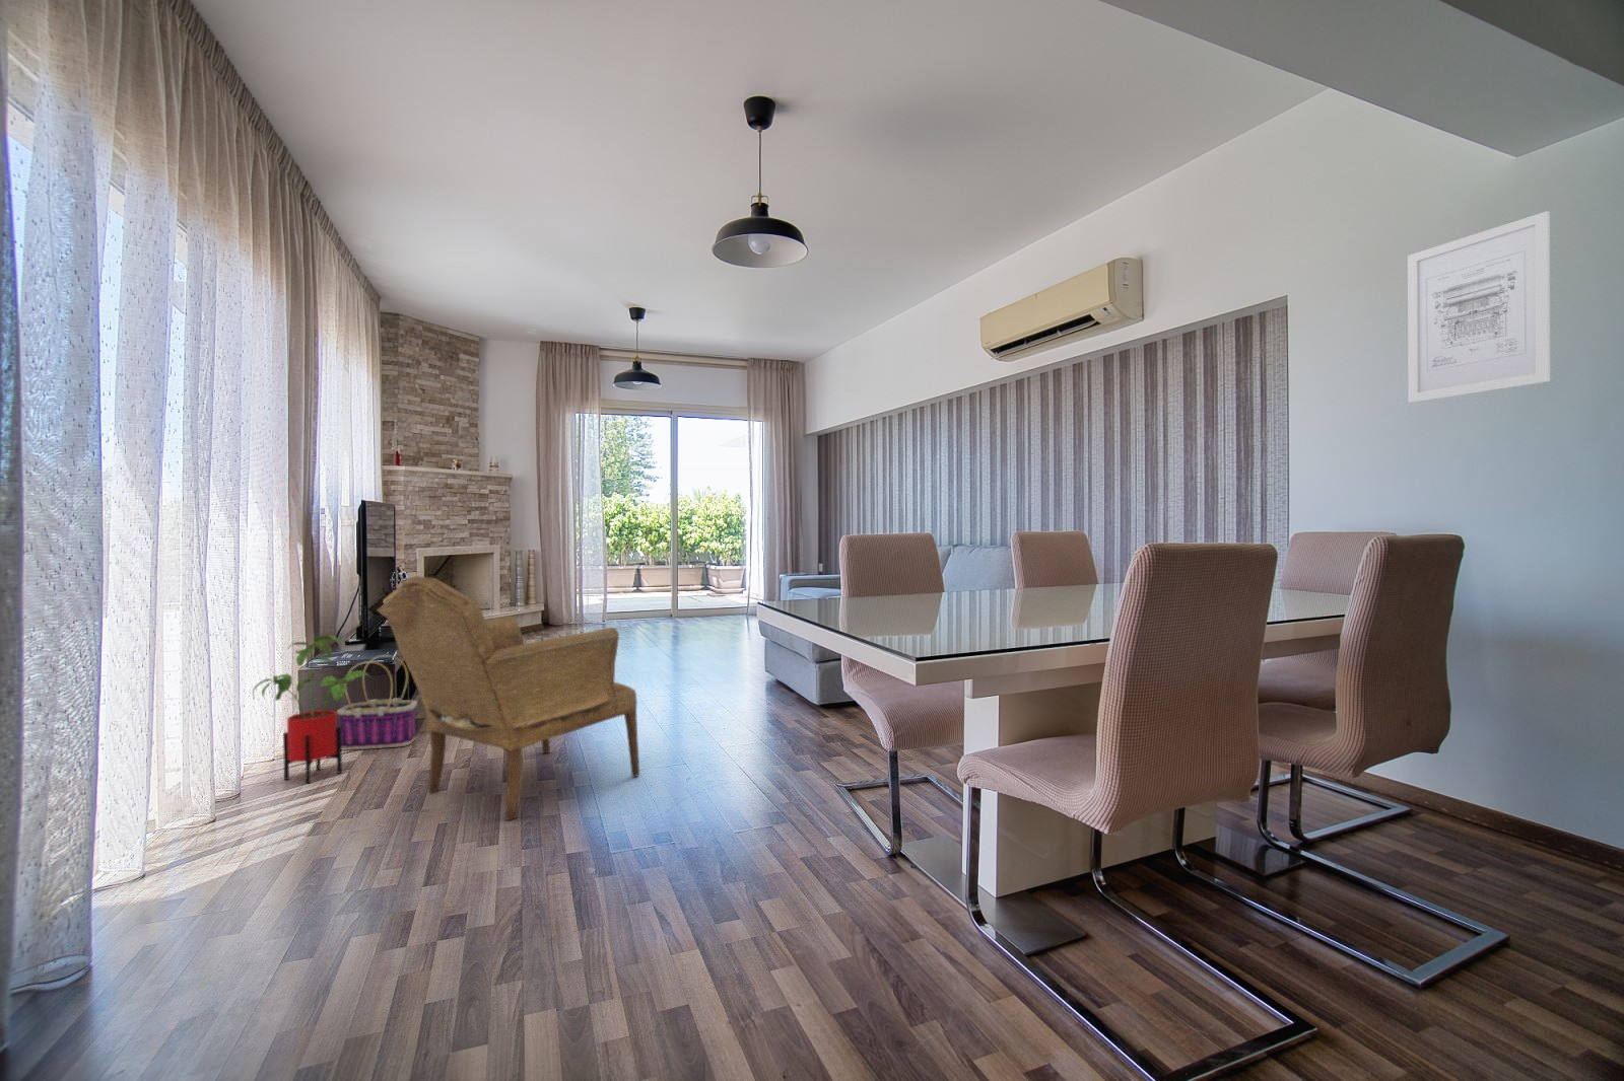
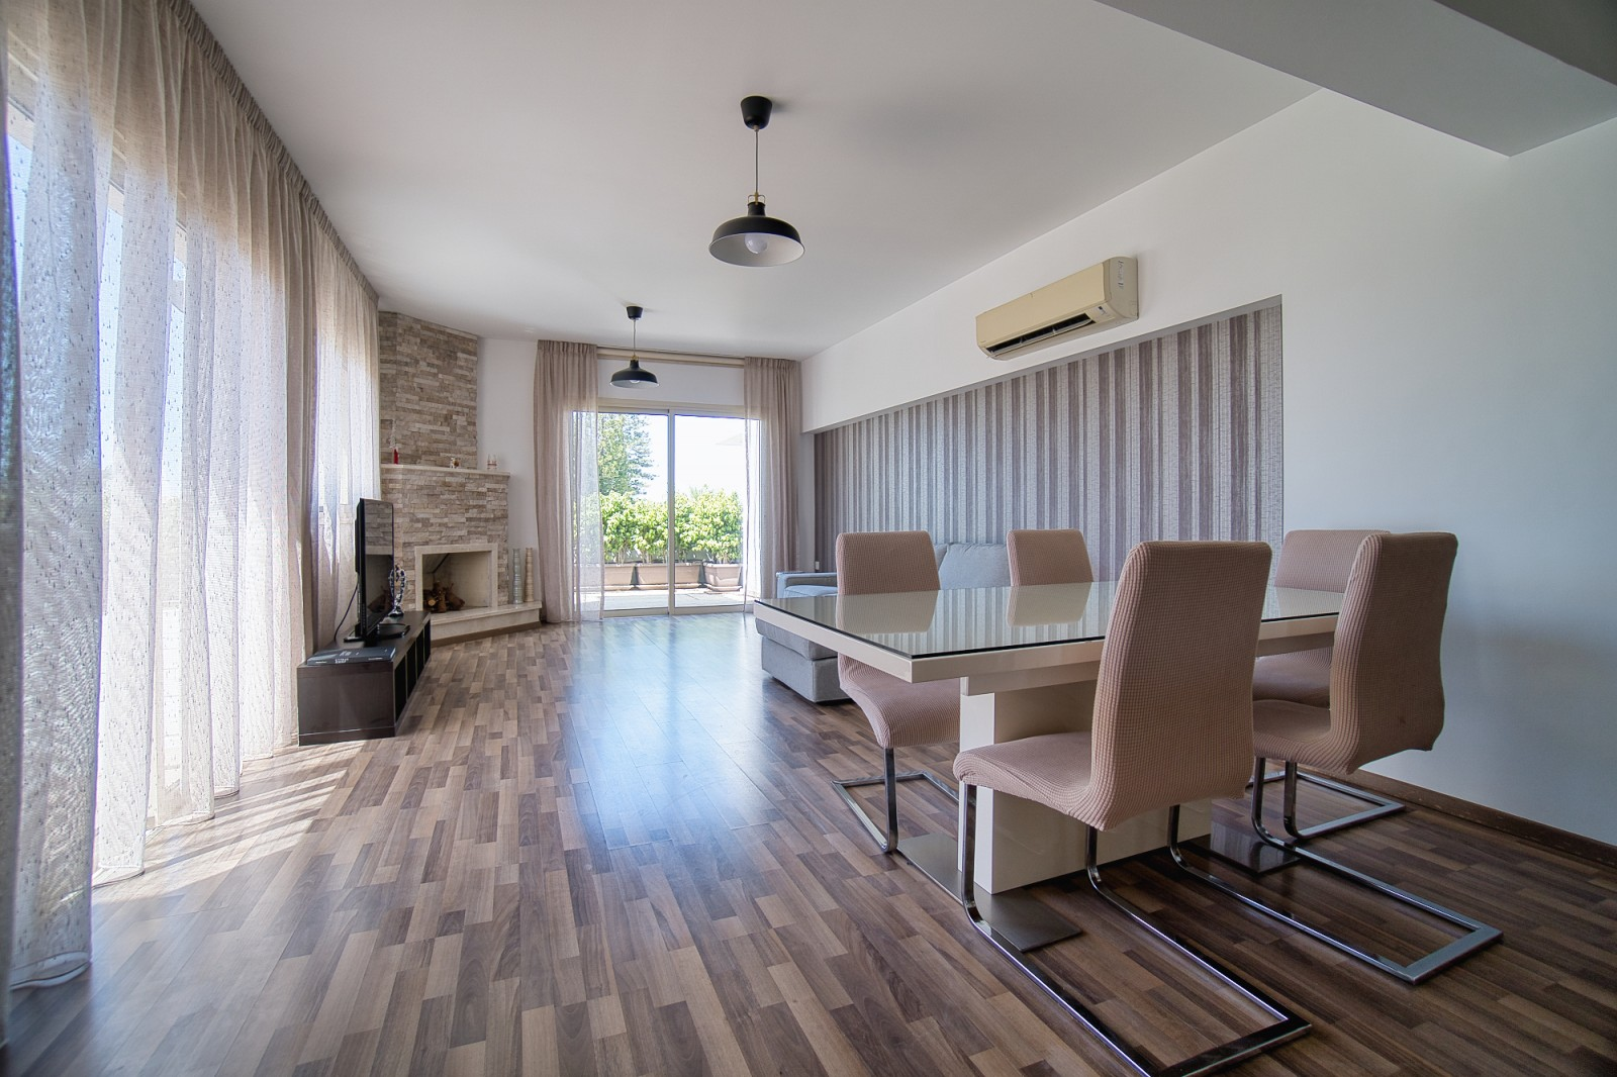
- house plant (312, 706)
- wall art (1474, 314)
- armchair (512, 682)
- basket (379, 701)
